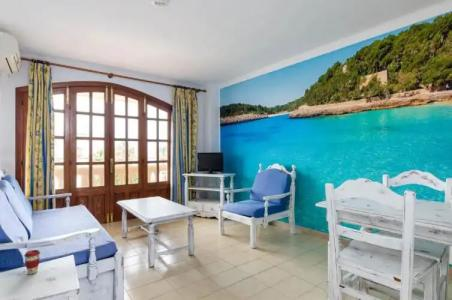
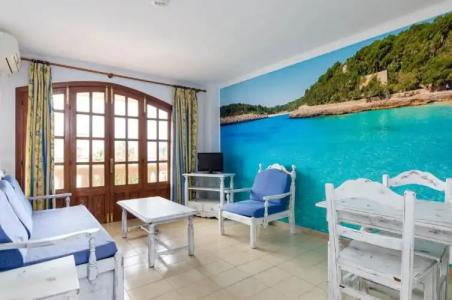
- coffee cup (32, 262)
